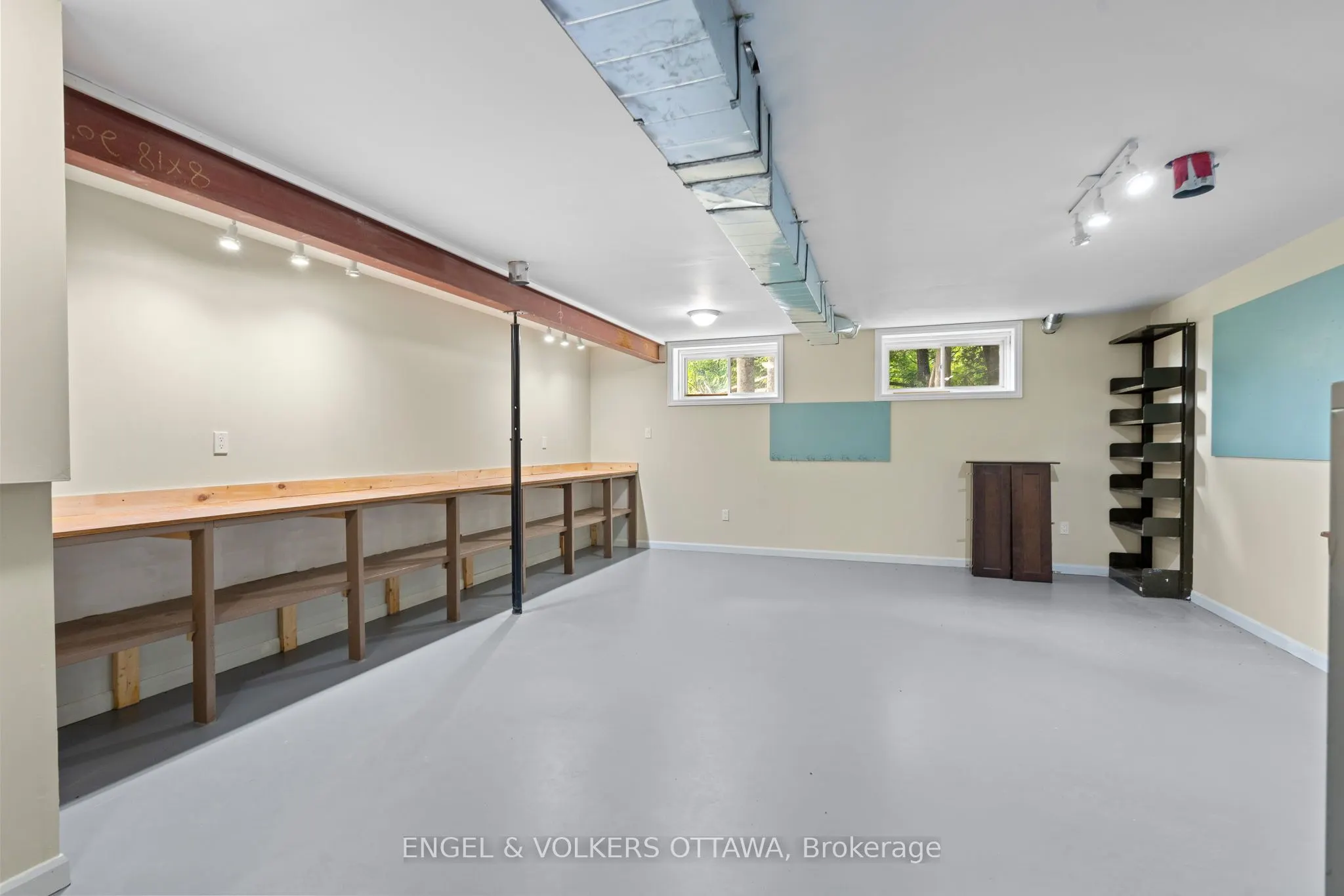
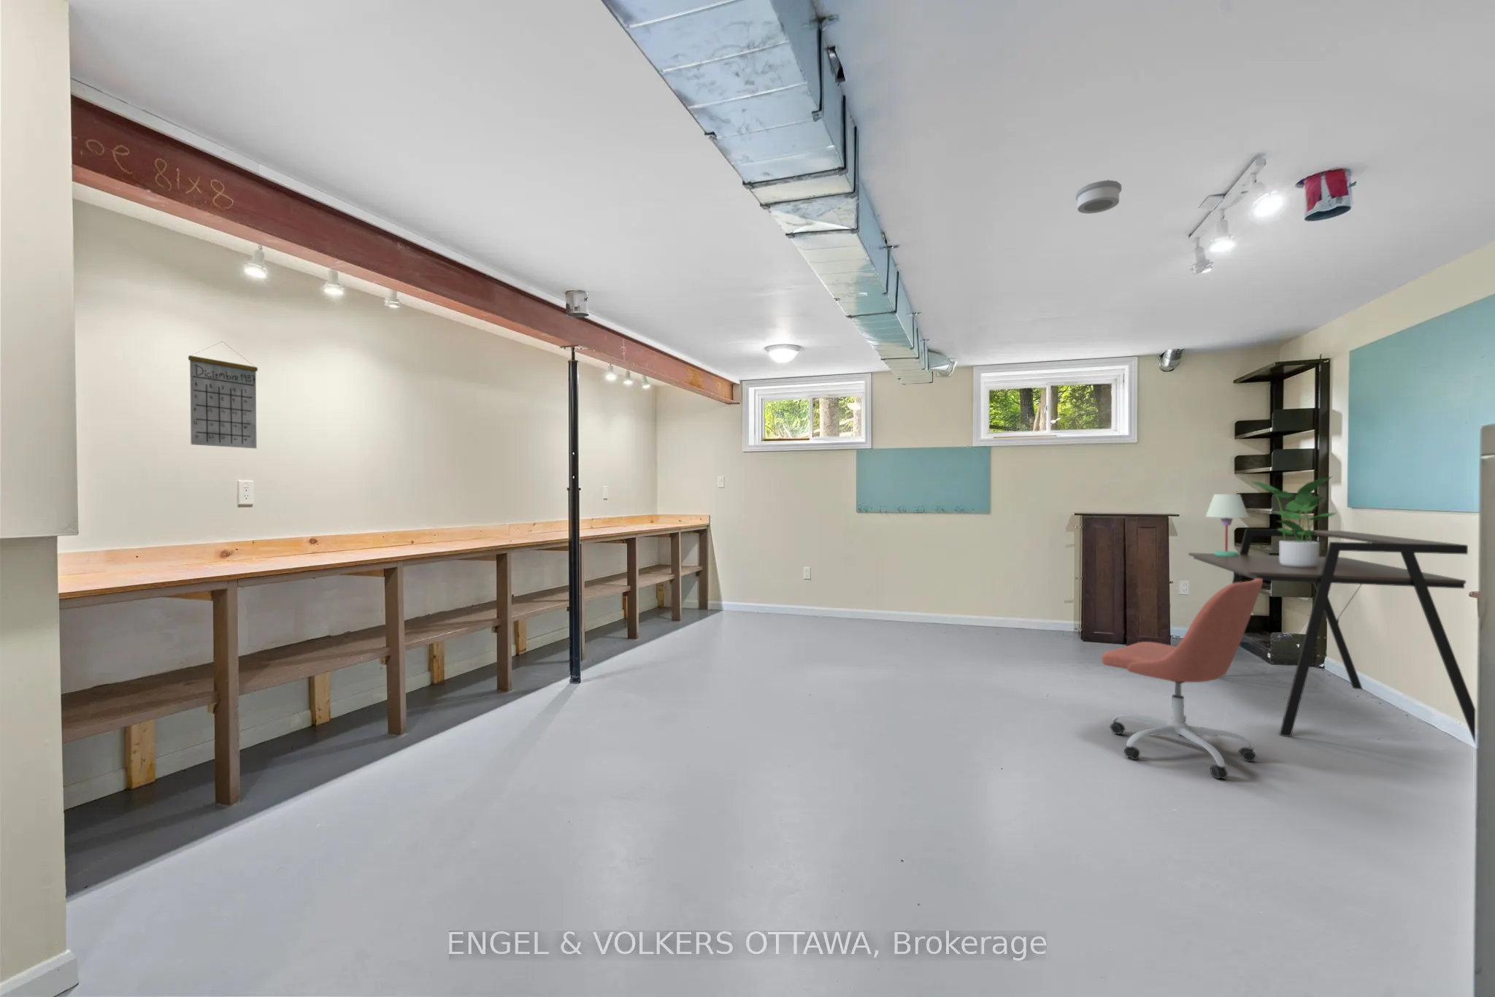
+ calendar (224, 394)
+ desk (1311, 622)
+ potted plant (1295, 522)
+ table lamp (1226, 524)
+ office chair (1176, 662)
+ smoke detector (1098, 195)
